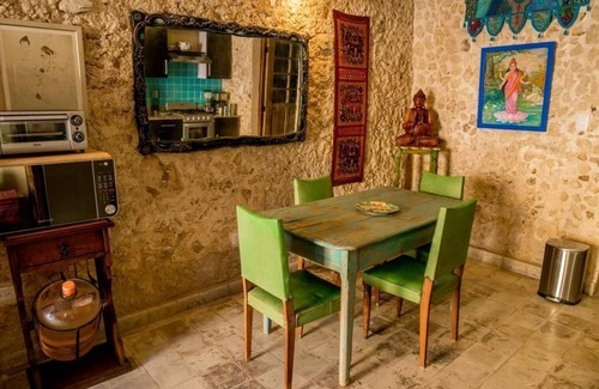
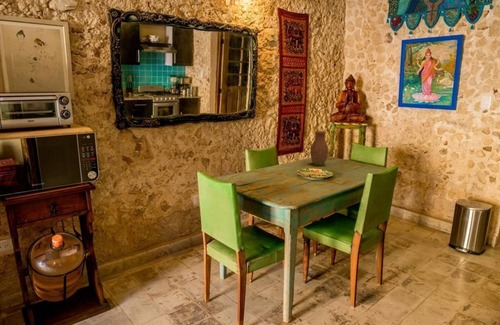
+ vase (319, 148)
